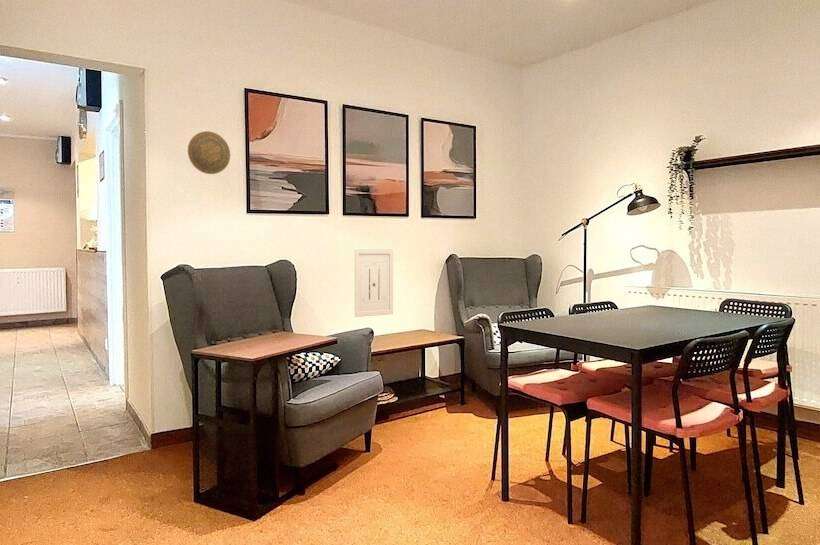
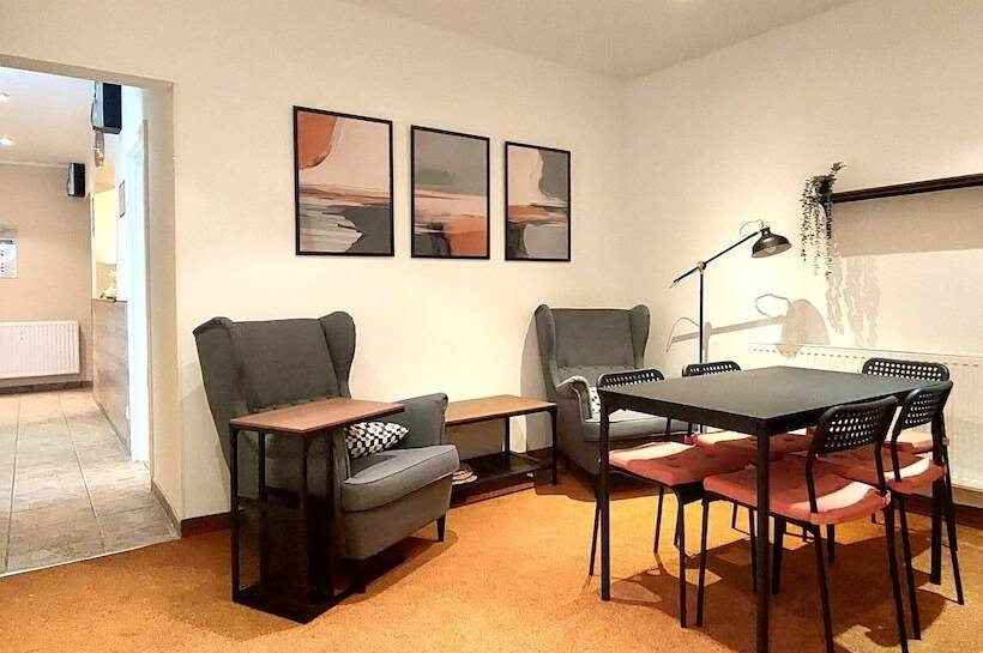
- wall art (374, 282)
- decorative plate (210, 152)
